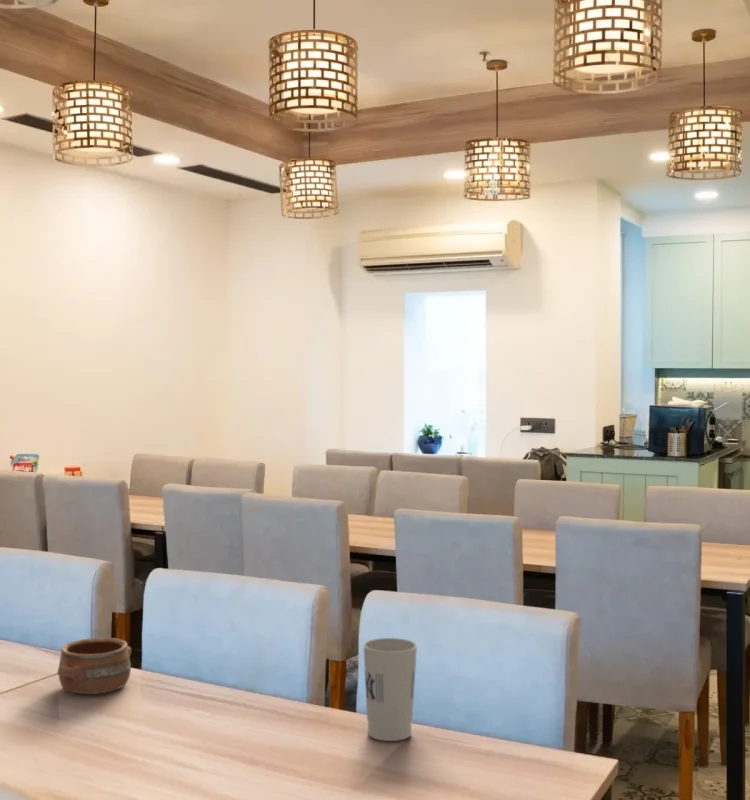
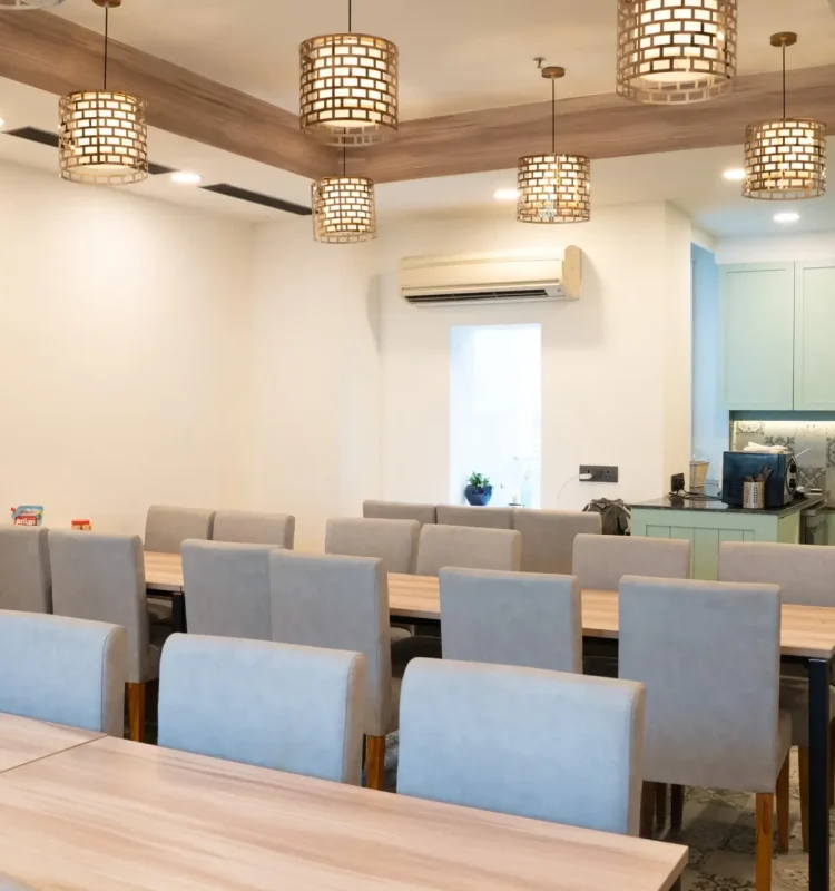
- pottery (94, 665)
- cup (389, 689)
